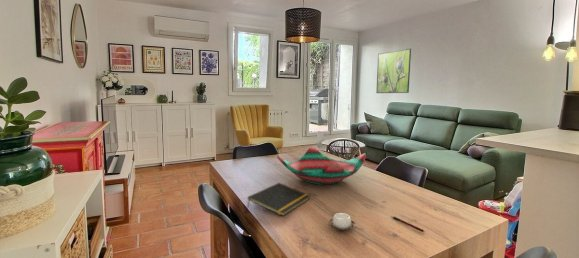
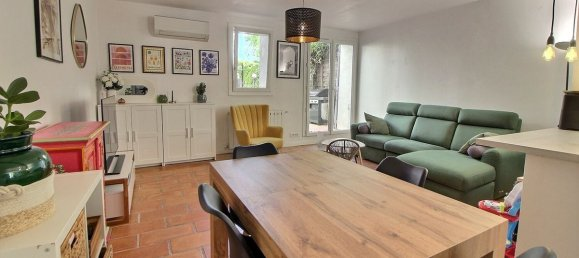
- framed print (392, 72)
- cup (341, 222)
- notepad (280, 197)
- pen (406, 223)
- decorative bowl (321, 166)
